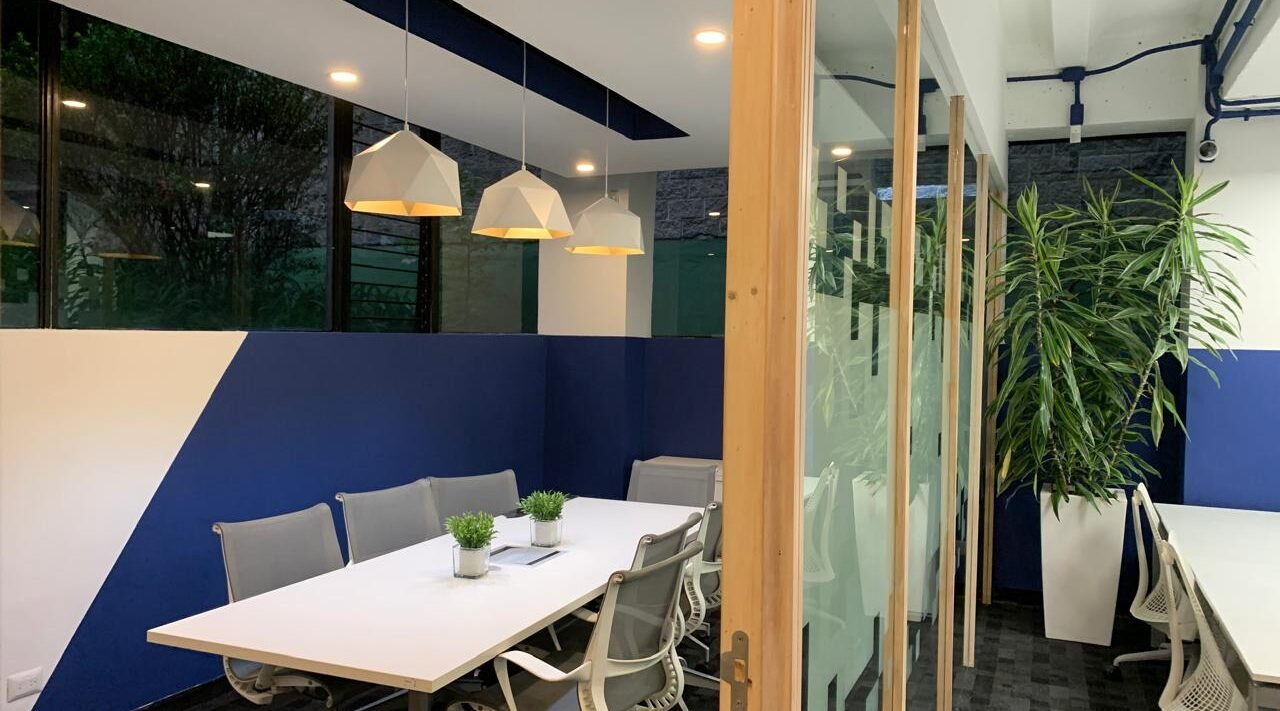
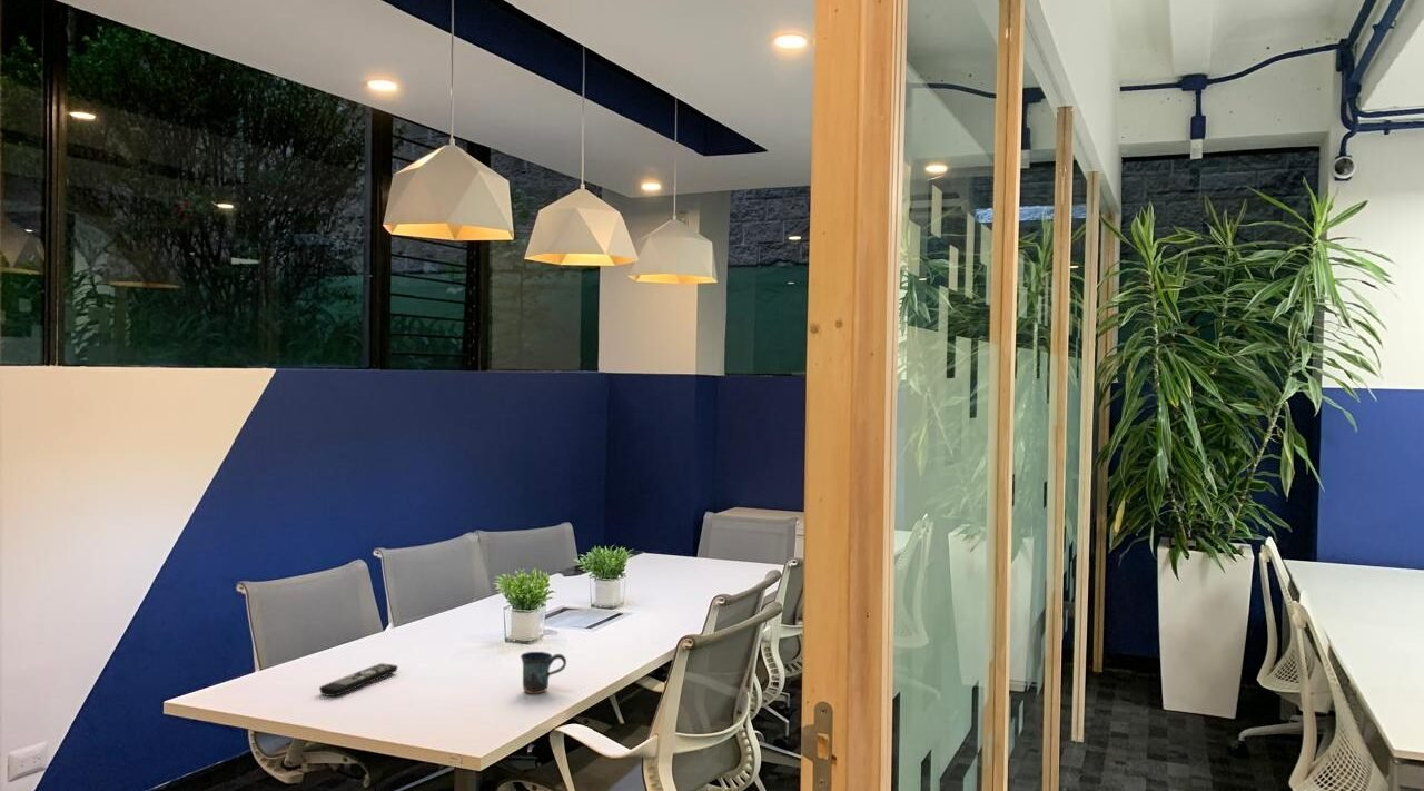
+ remote control (359, 679)
+ mug (541, 673)
